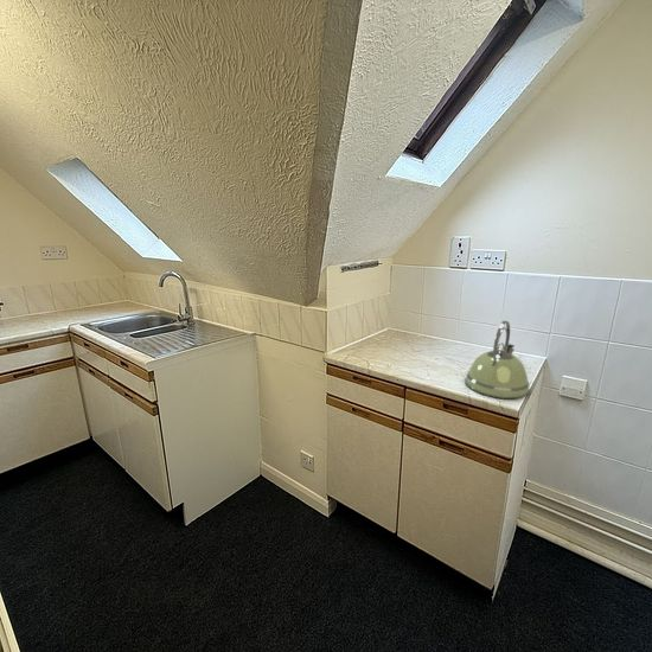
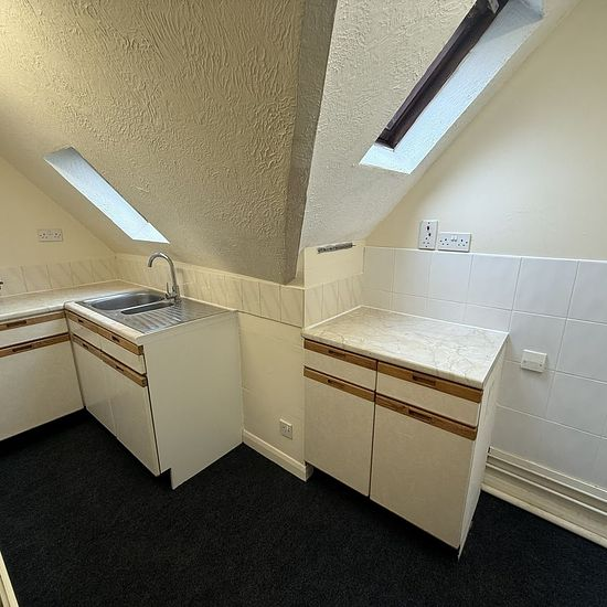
- kettle (501, 352)
